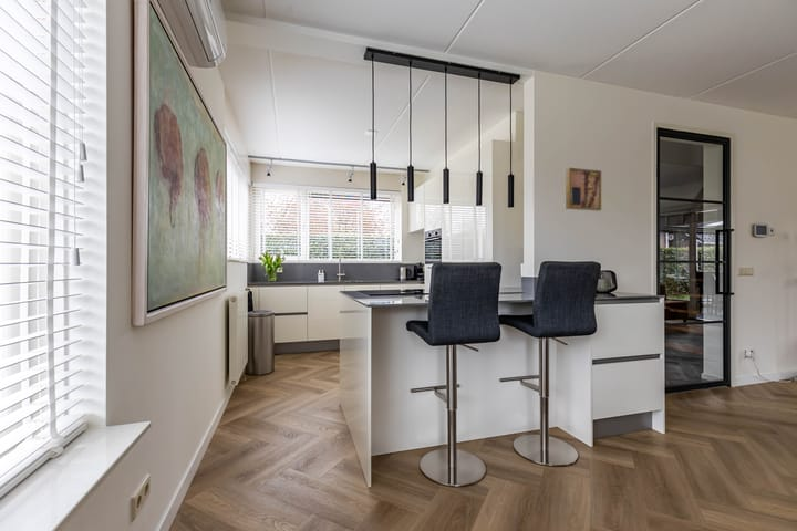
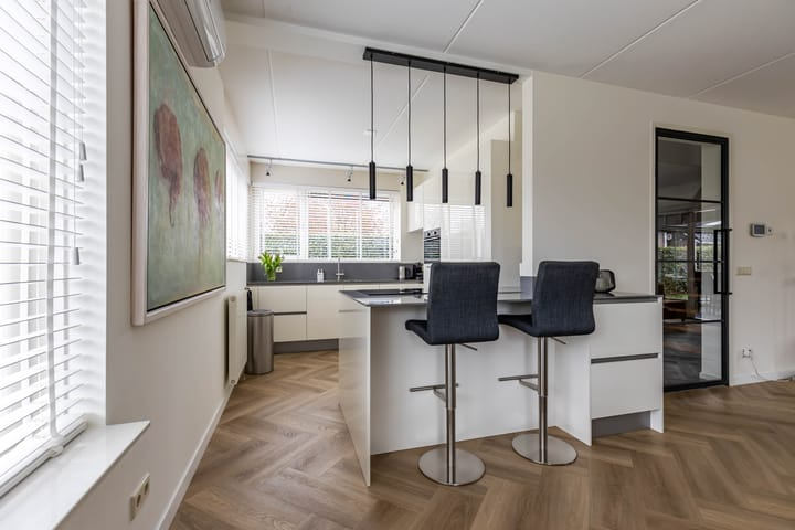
- wall art (583, 189)
